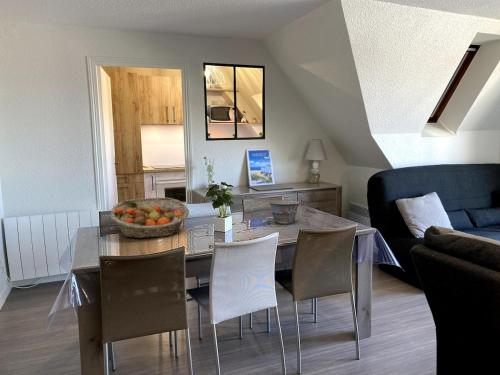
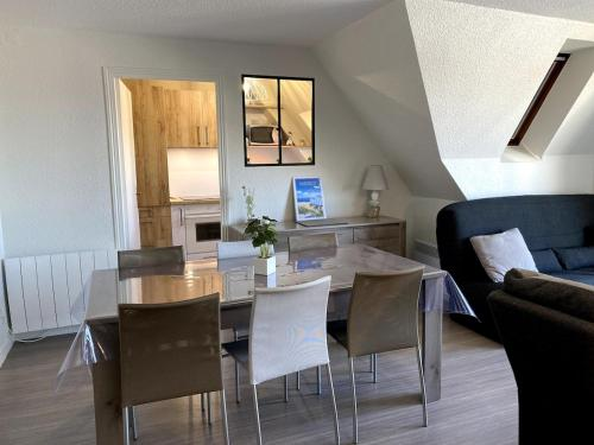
- fruit basket (150, 216)
- bowl (284, 212)
